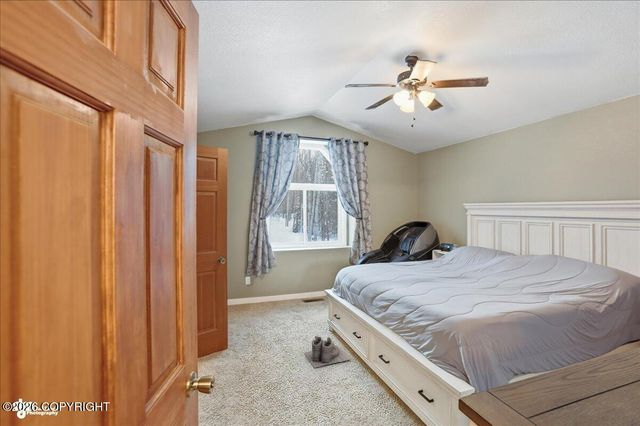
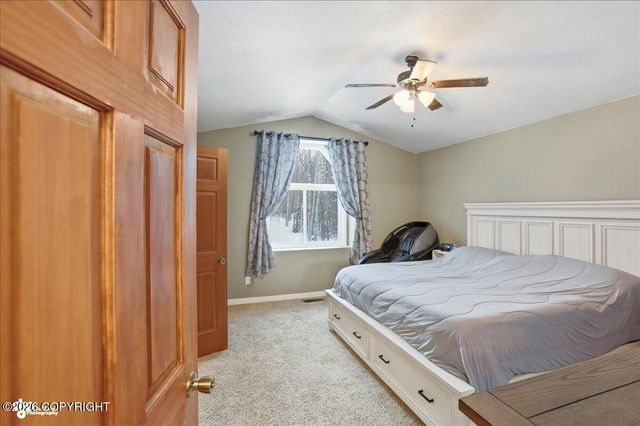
- boots (326, 346)
